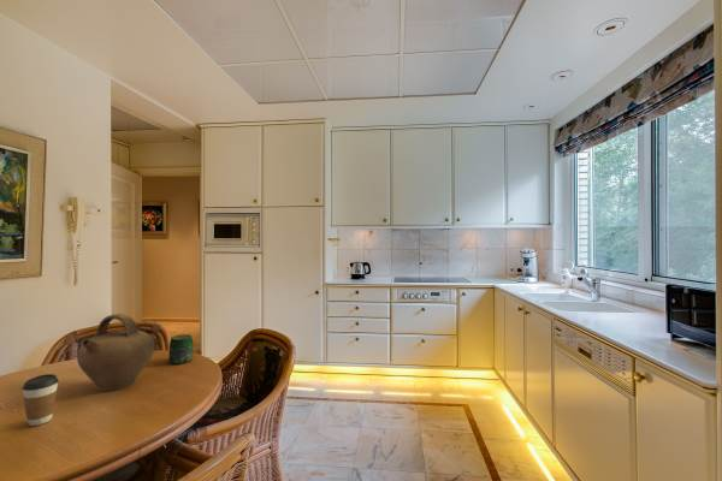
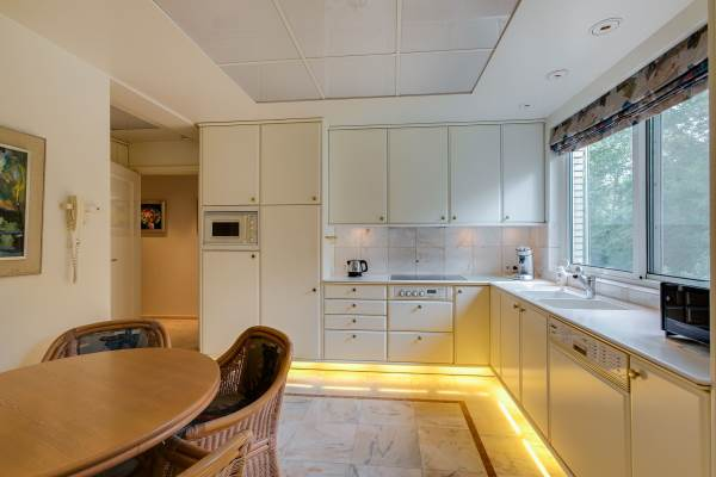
- jug (116, 350)
- jar (180, 348)
- coffee cup (40, 399)
